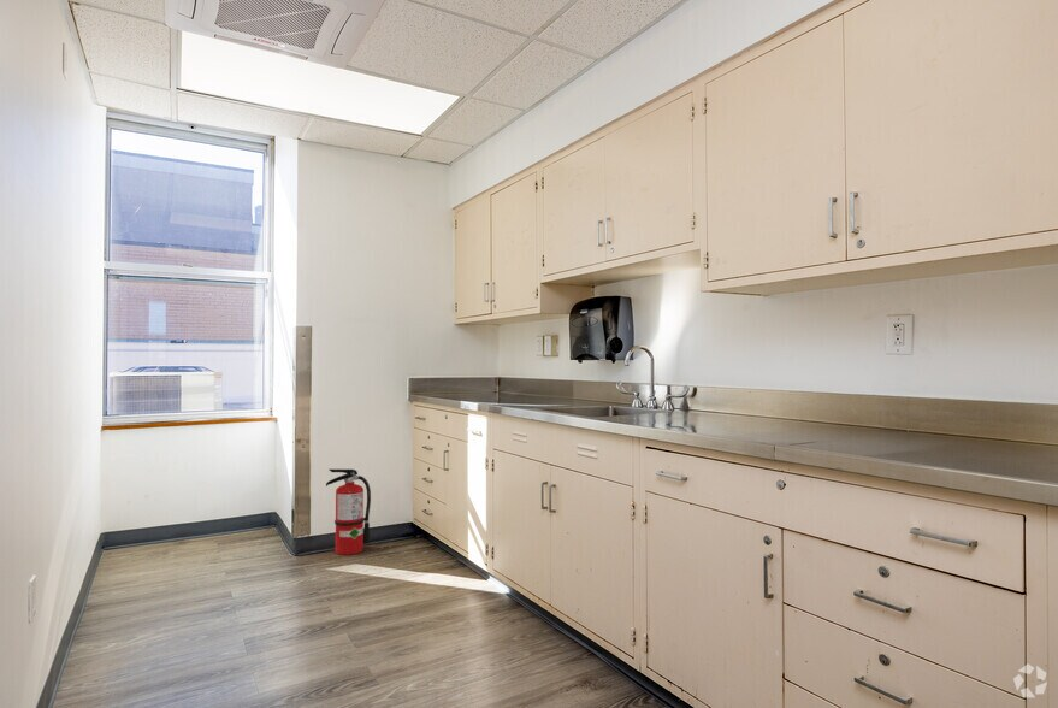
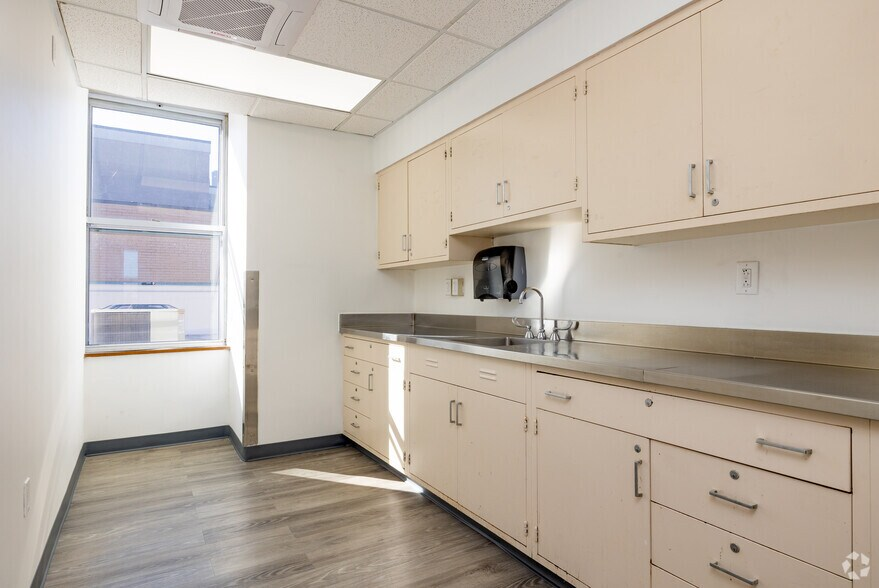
- fire extinguisher (349, 509)
